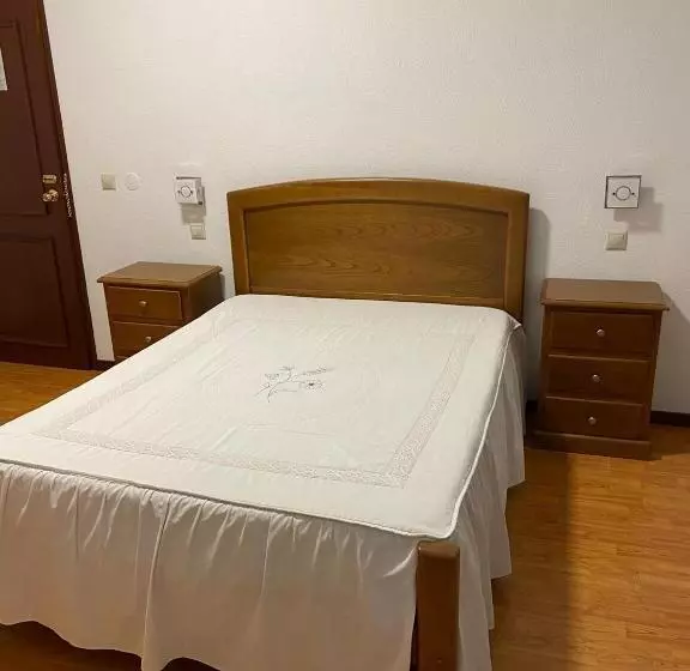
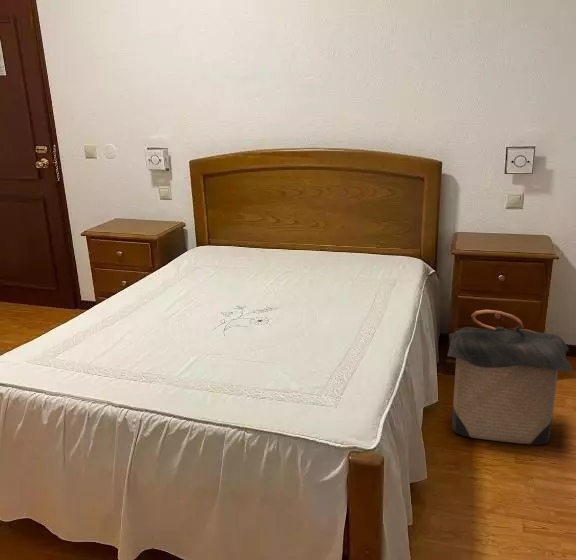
+ laundry hamper (507, 369)
